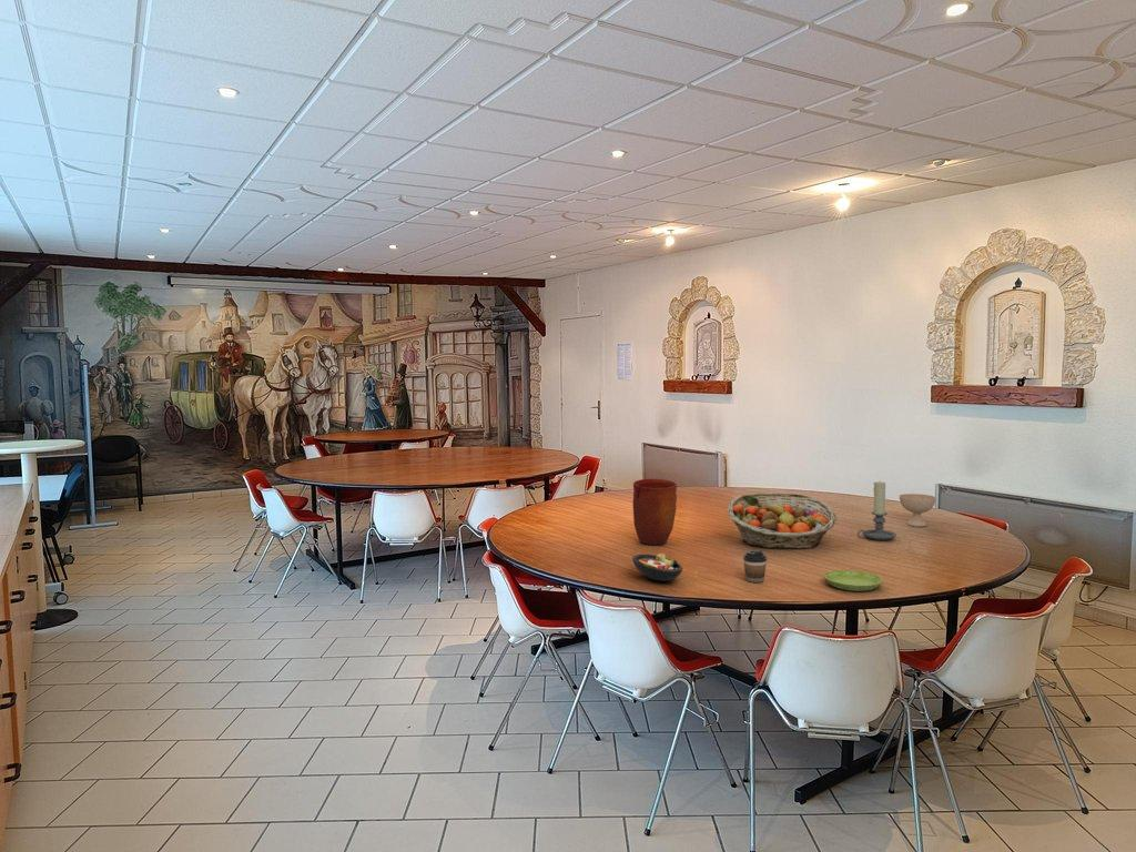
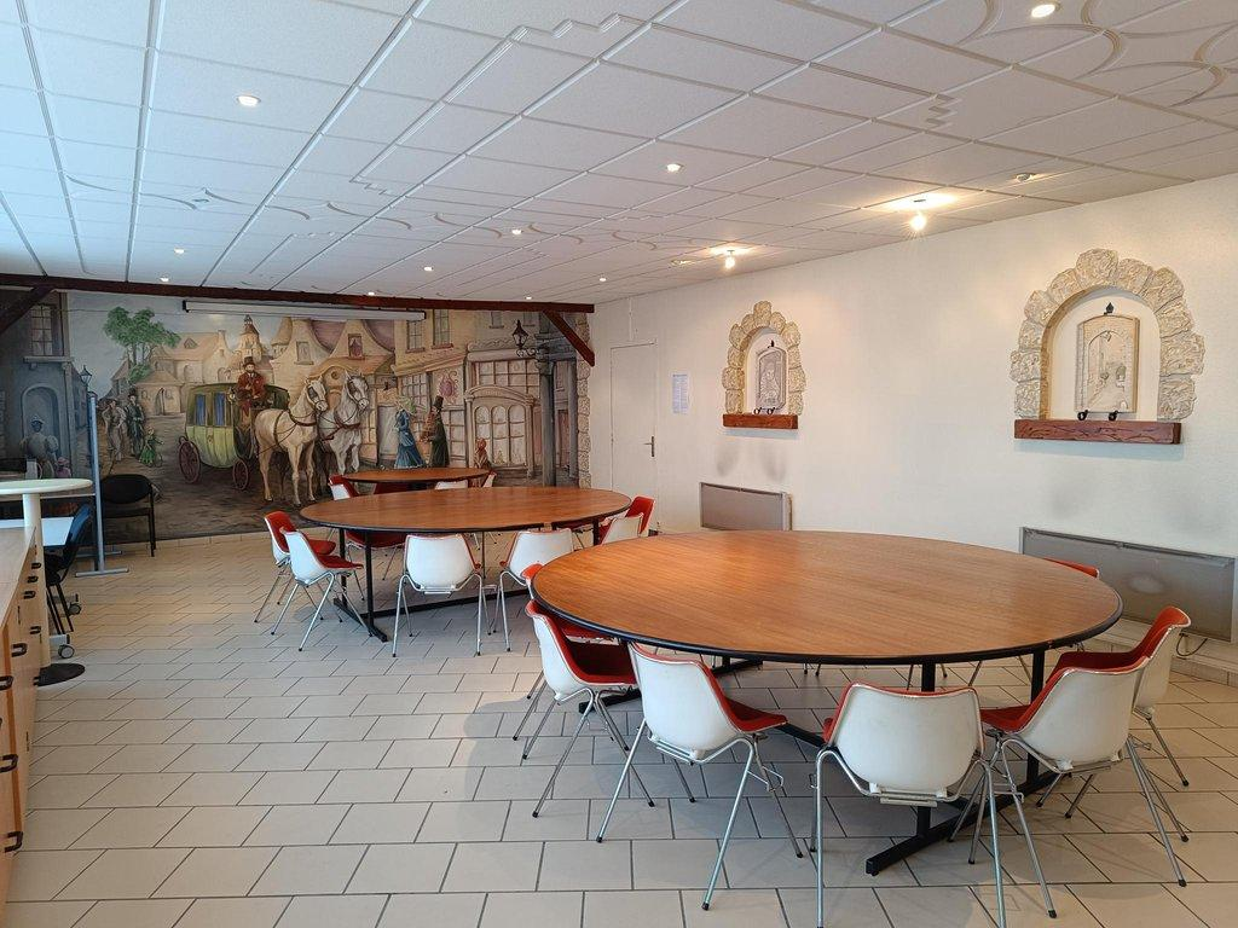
- coffee cup (754, 565)
- saucer (852, 580)
- vase (655, 511)
- candle holder (875, 509)
- fruit basket (780, 519)
- bowl (916, 510)
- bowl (657, 568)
